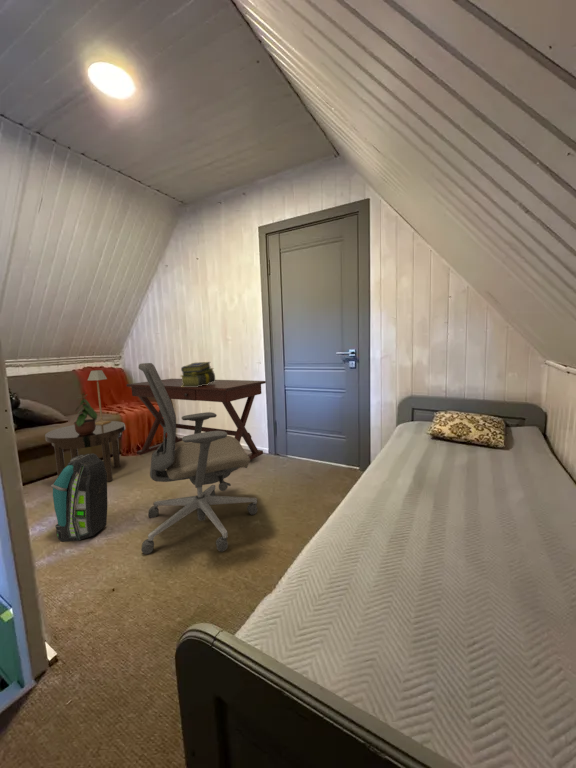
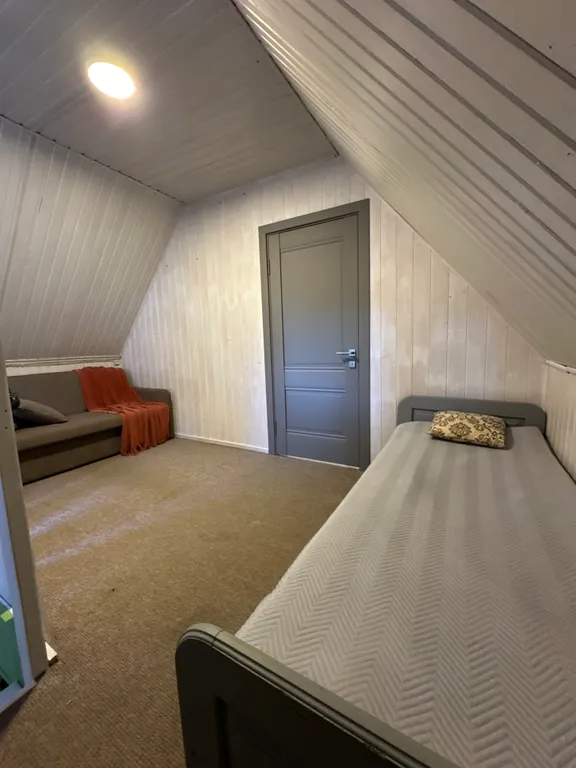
- stack of books (198, 373)
- table lamp (99, 396)
- backpack (81, 494)
- office chair (199, 444)
- side table (86, 447)
- potted plant (84, 412)
- desk (194, 426)
